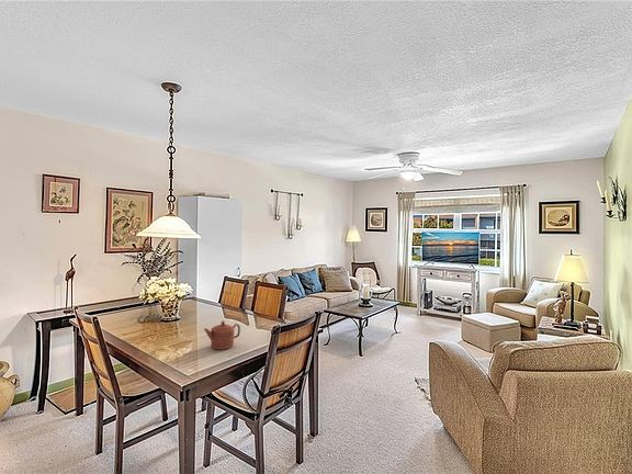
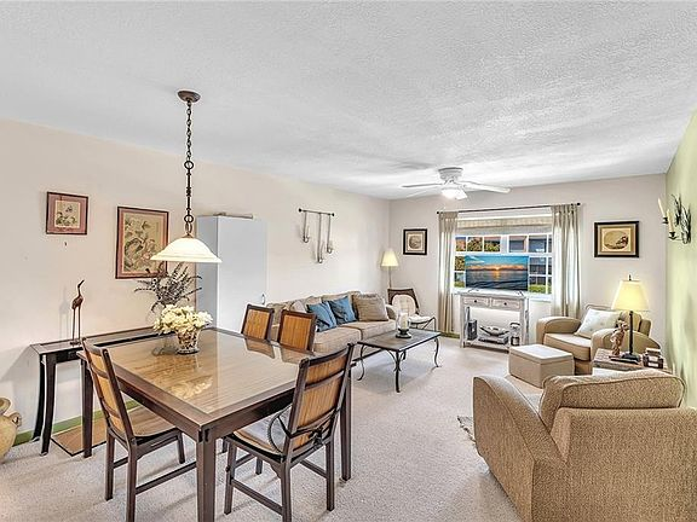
- teapot (222, 334)
